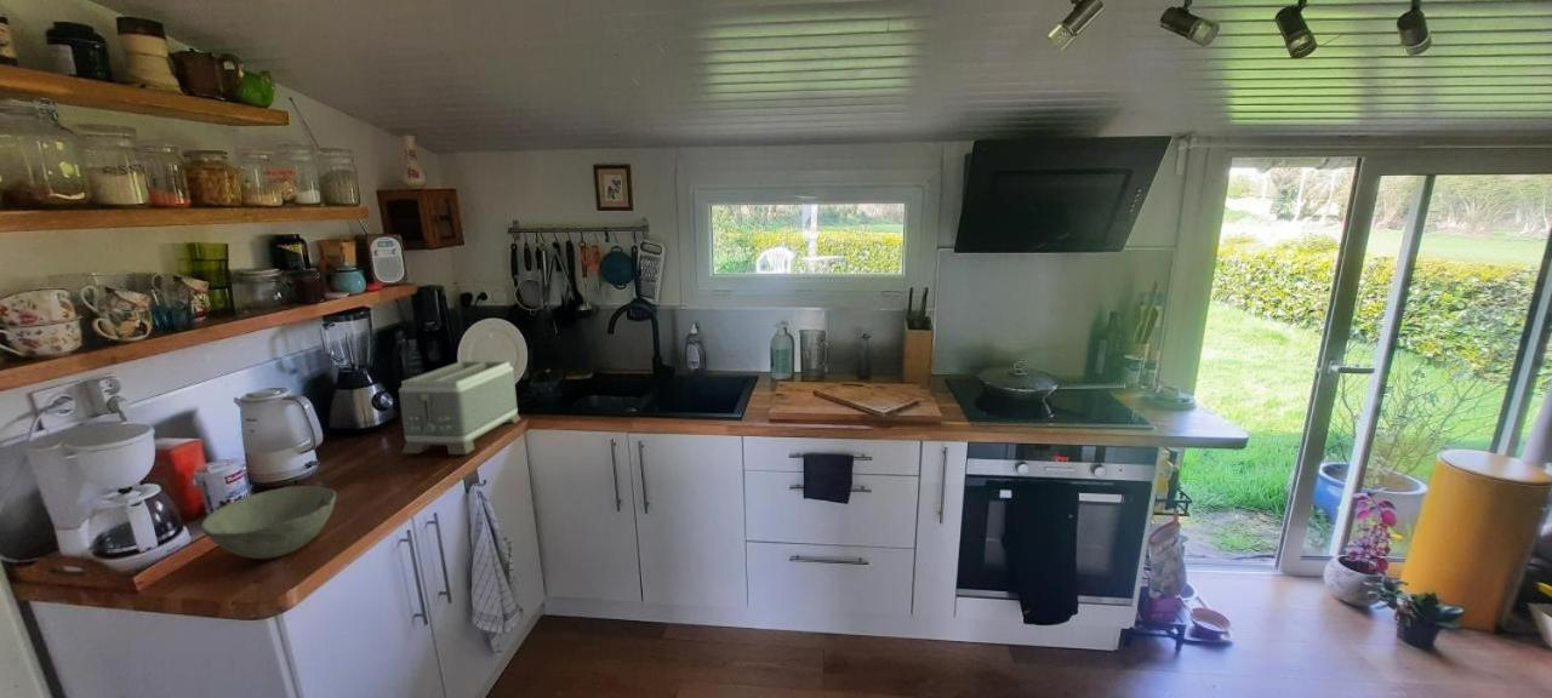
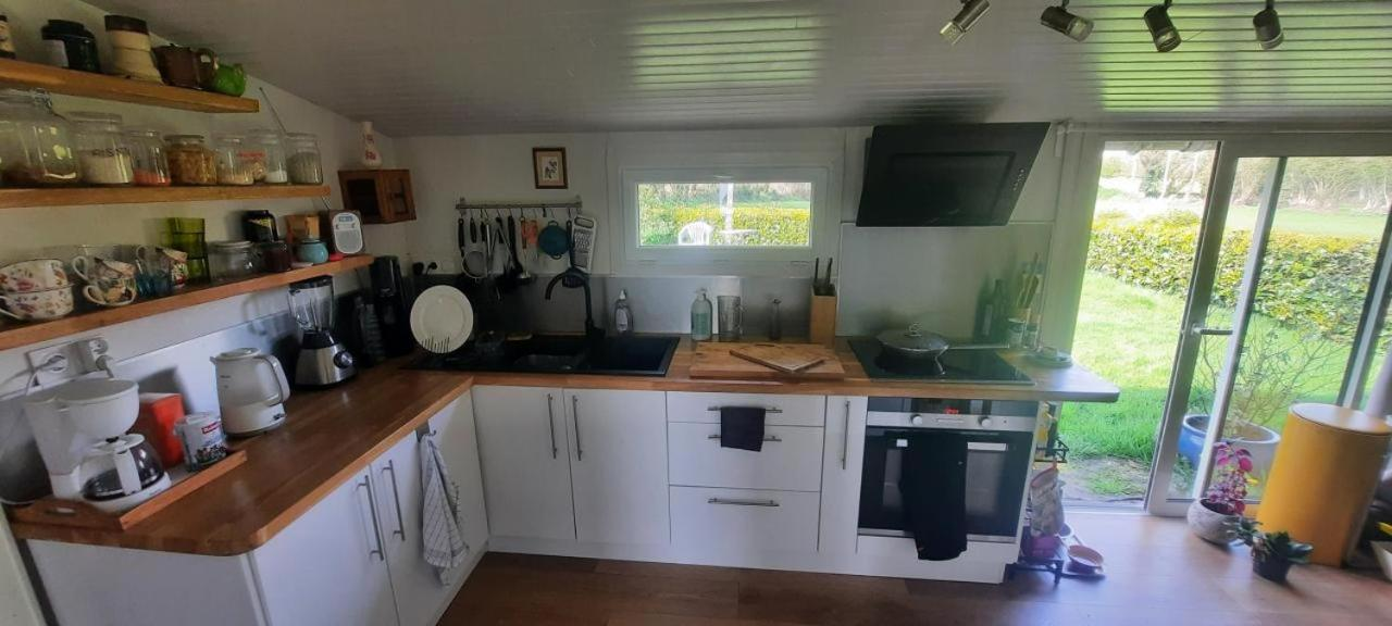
- toaster (460, 405)
- bowl (275, 528)
